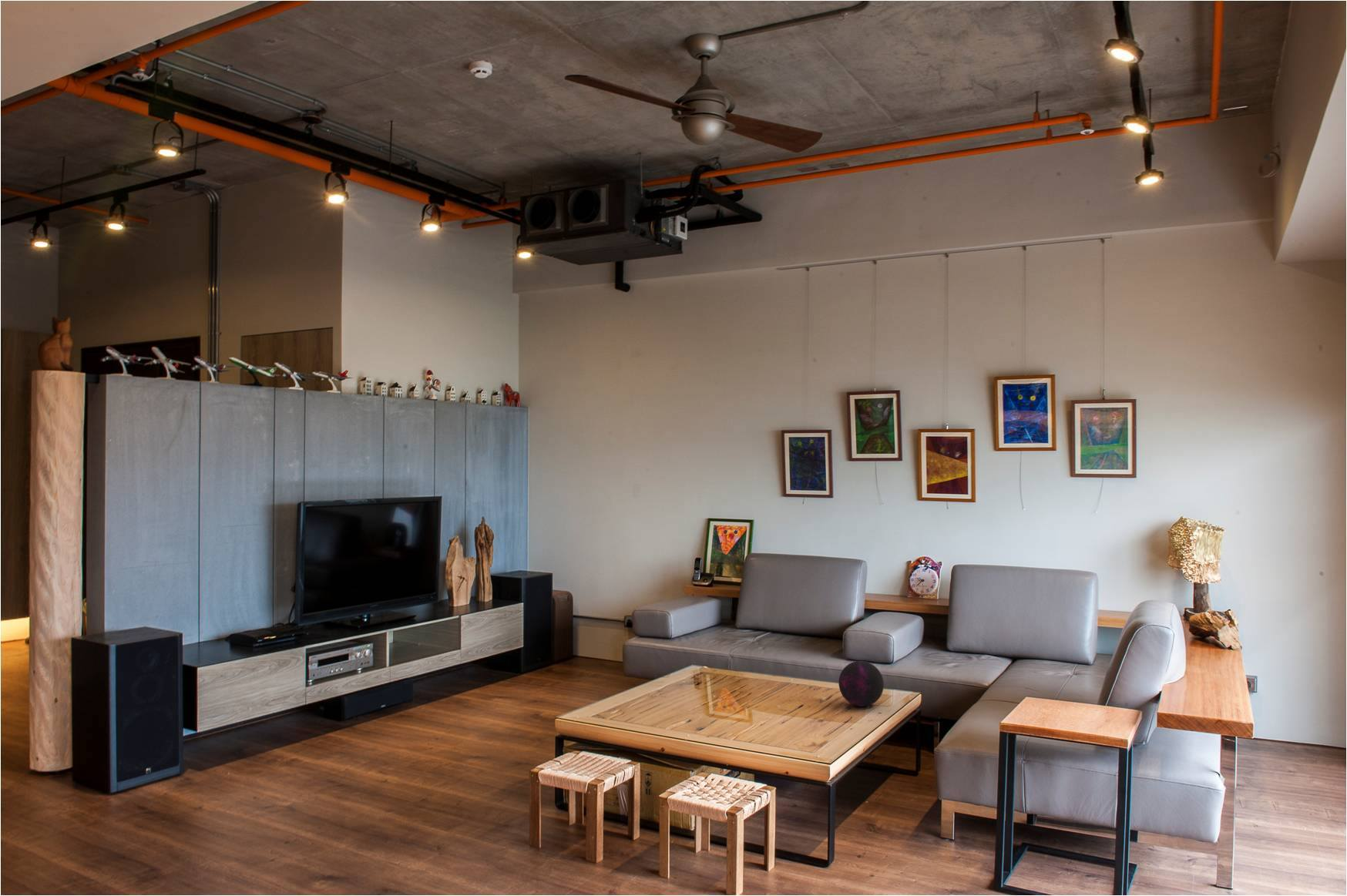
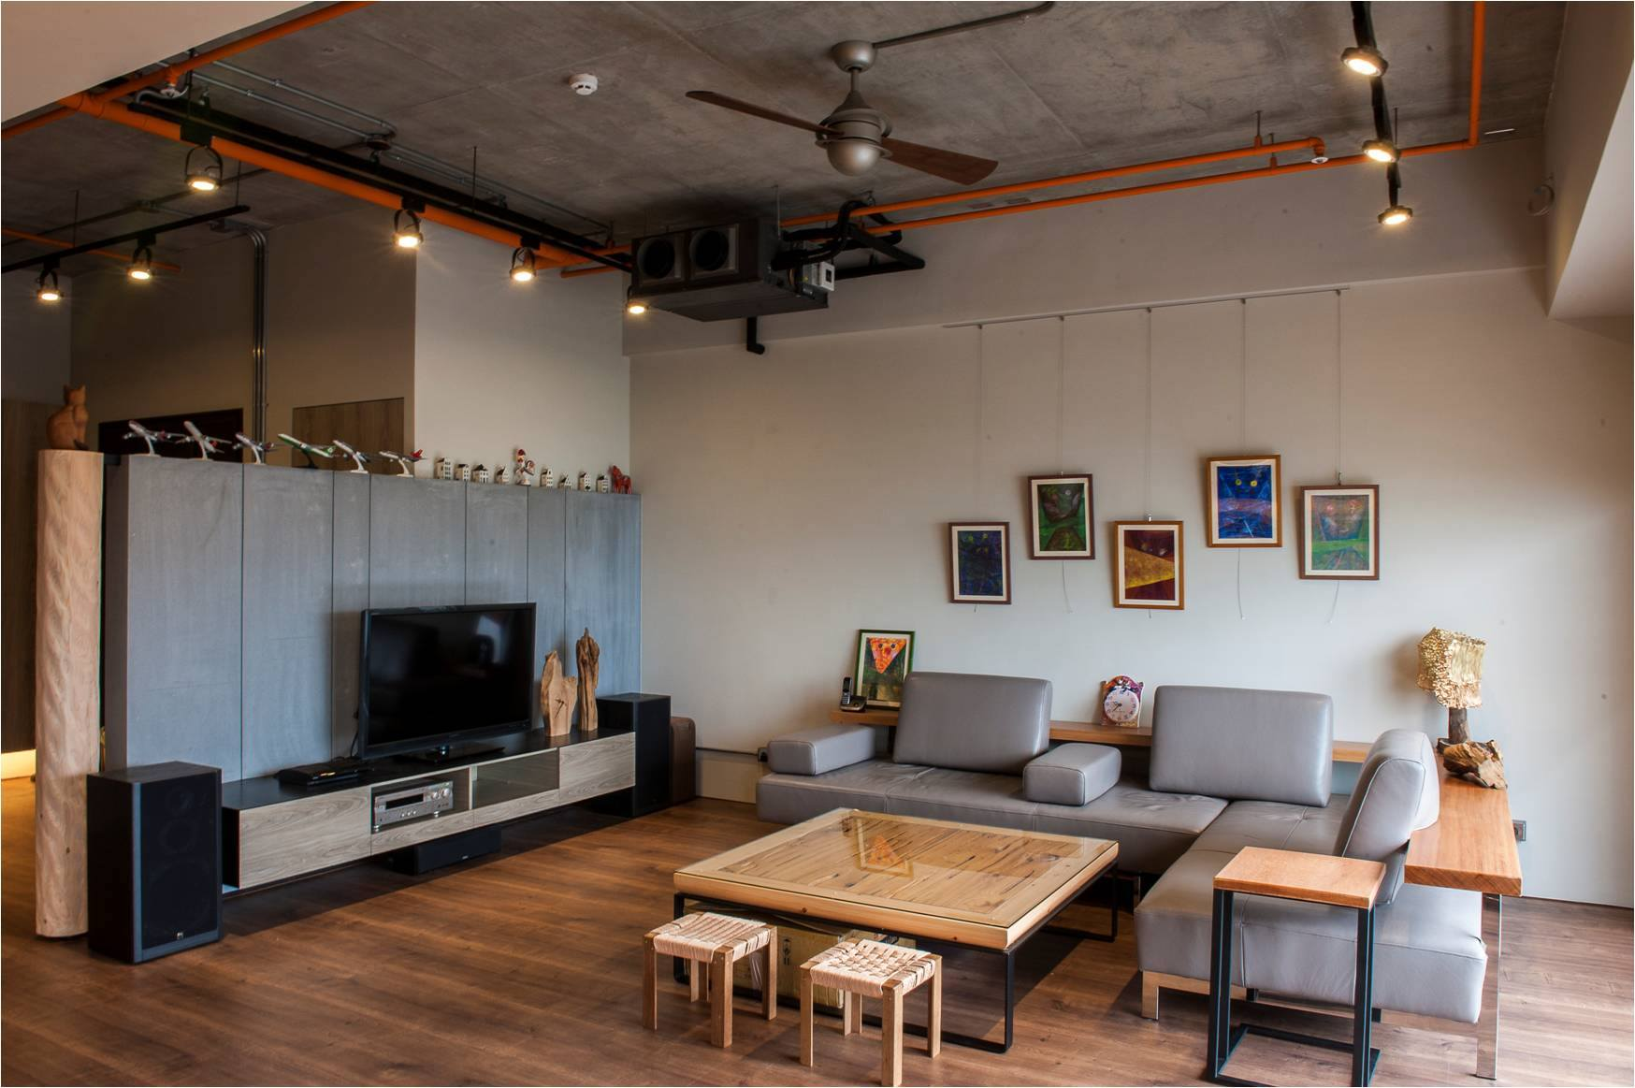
- decorative orb (861, 683)
